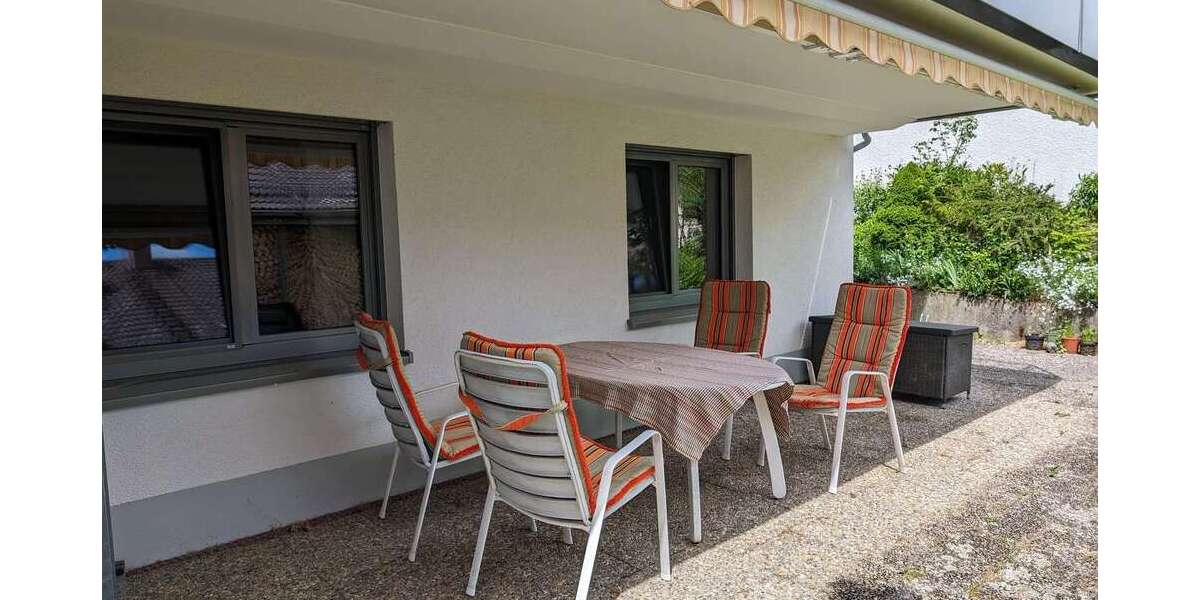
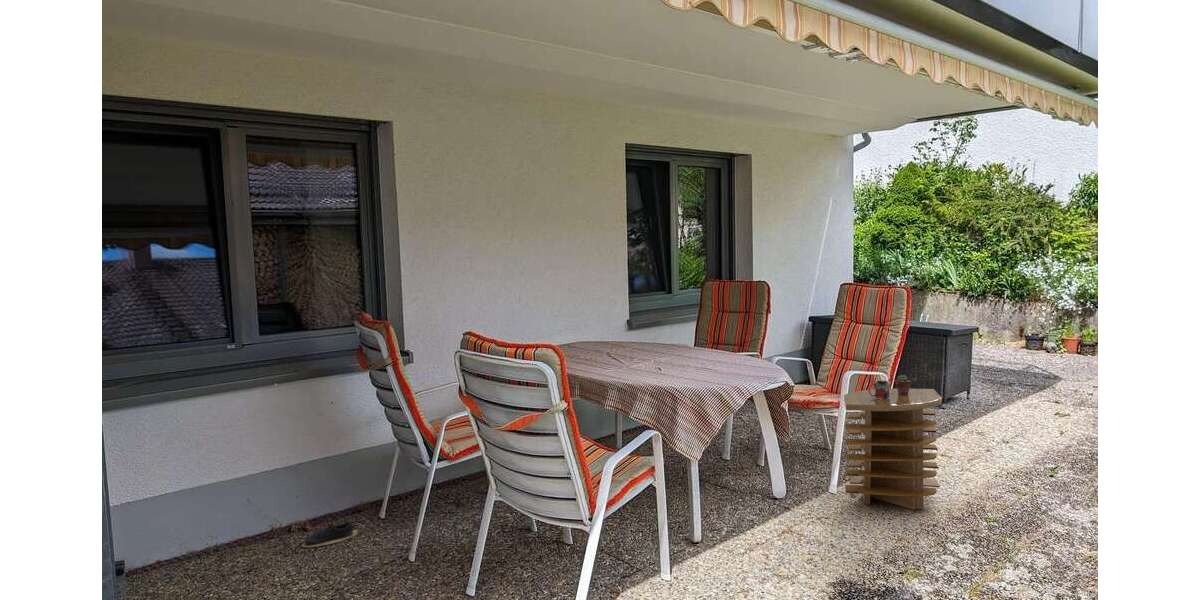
+ potted succulent (903, 384)
+ shoe (331, 531)
+ mug (879, 389)
+ side table (892, 449)
